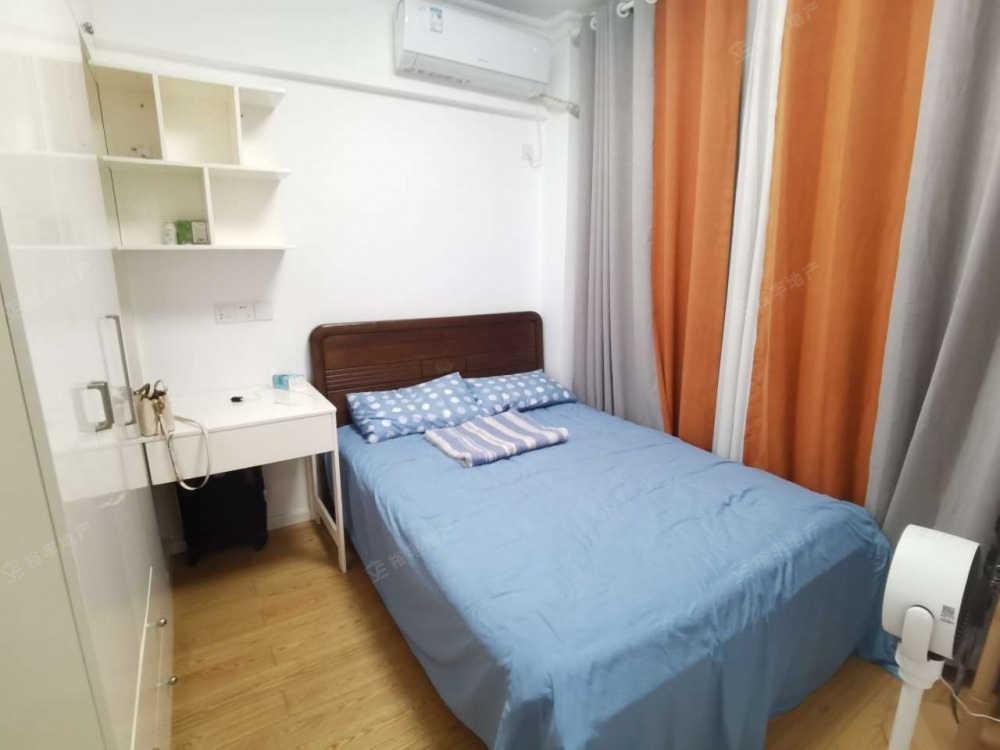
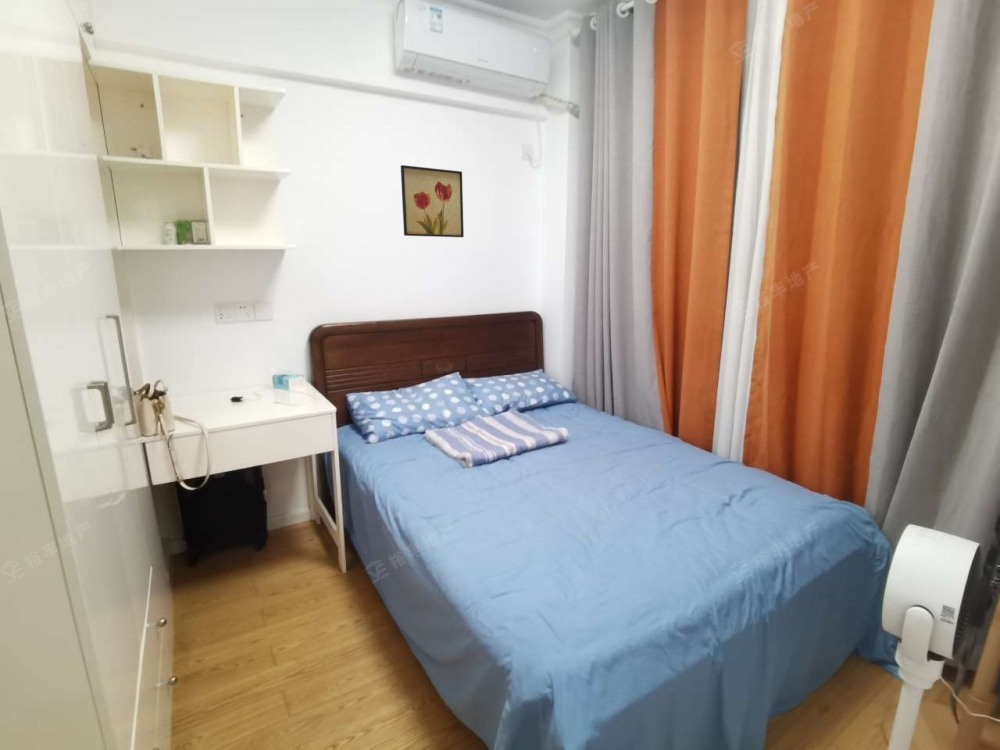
+ wall art (432, 203)
